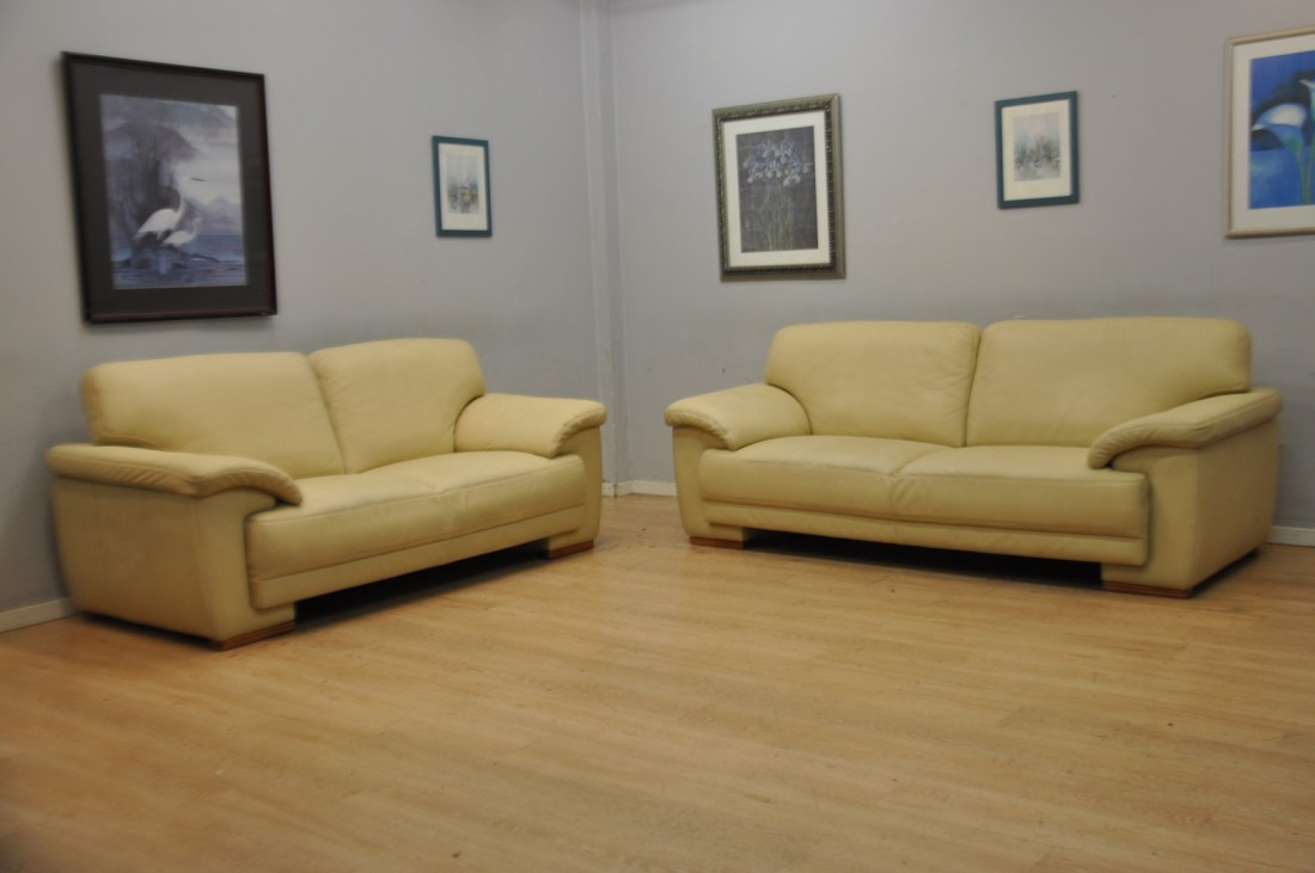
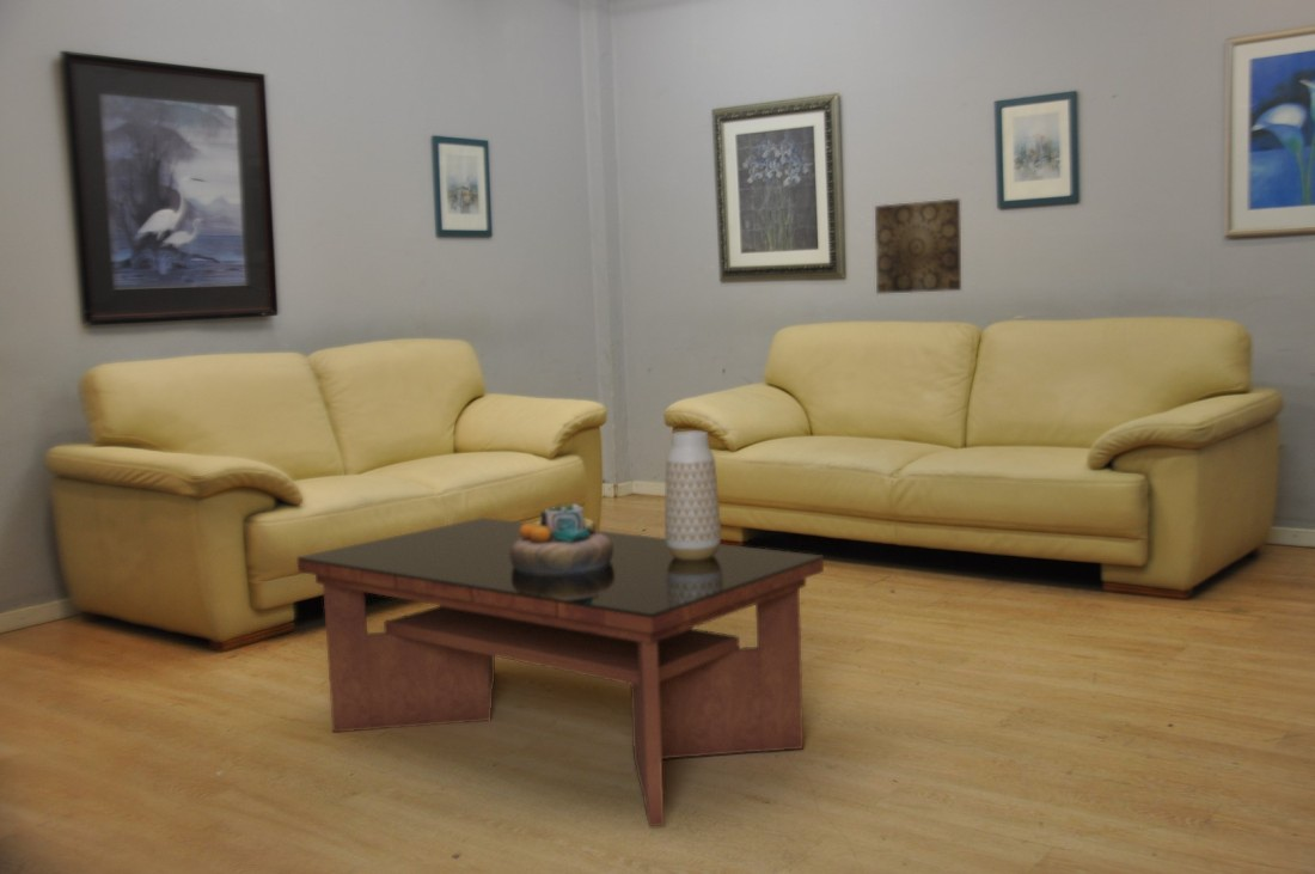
+ decorative bowl (561, 532)
+ vase (691, 494)
+ coffee table (553, 648)
+ wall art (917, 247)
